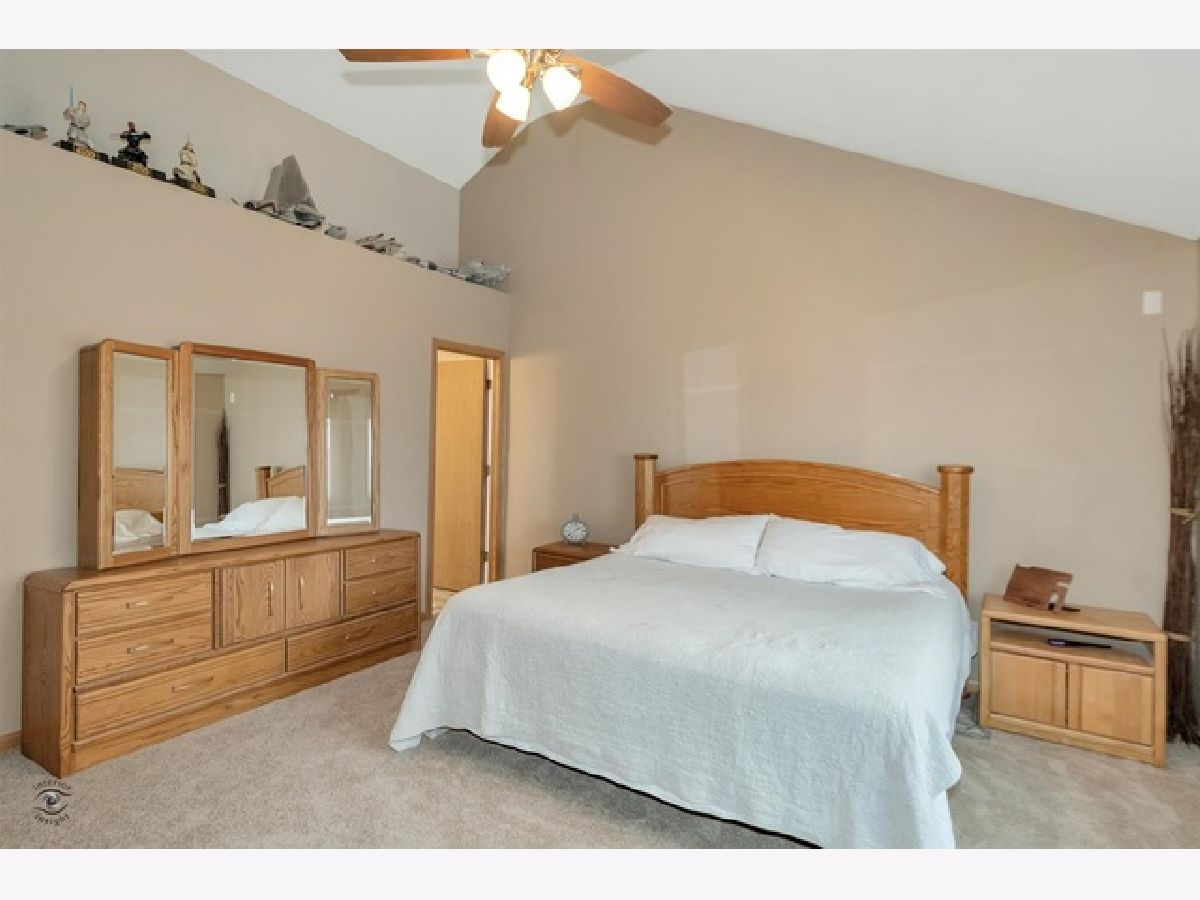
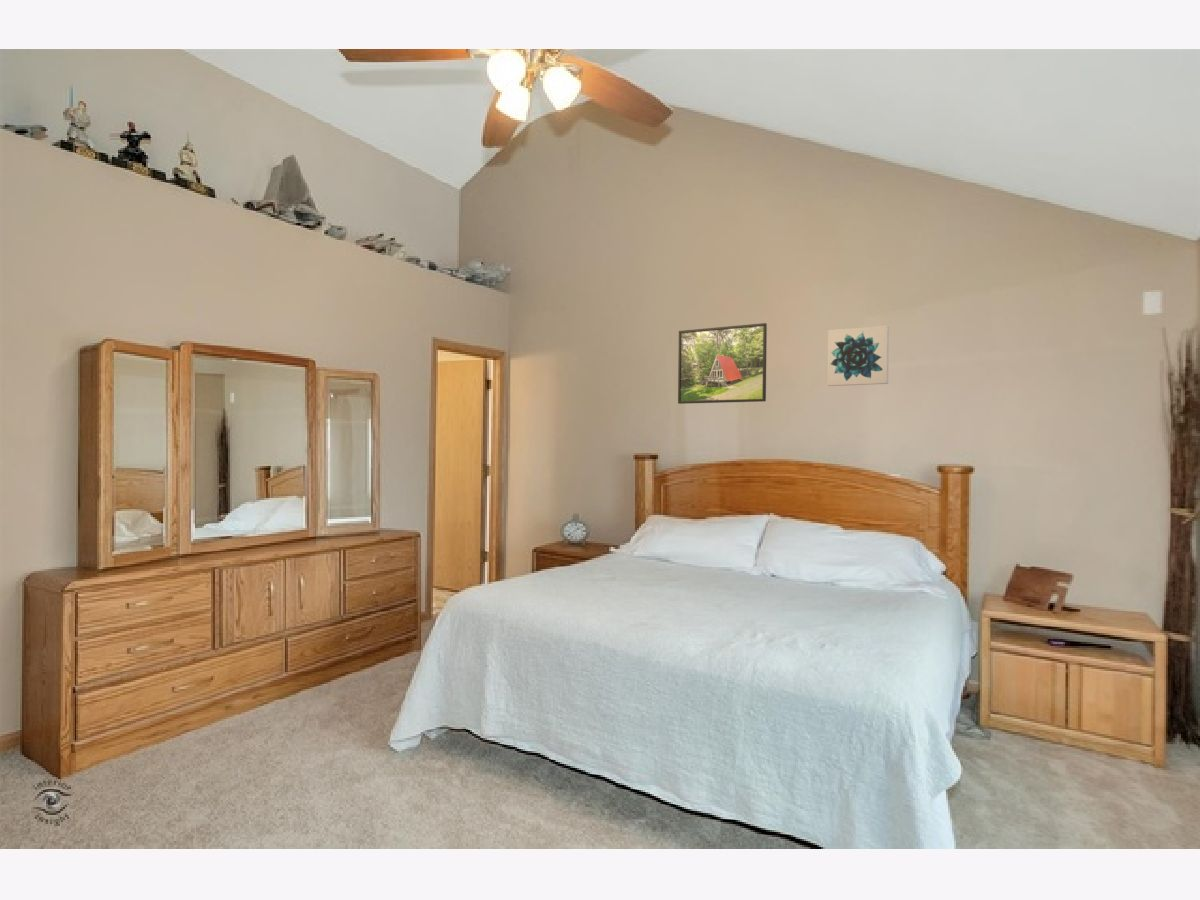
+ wall art (857, 356)
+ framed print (720, 364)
